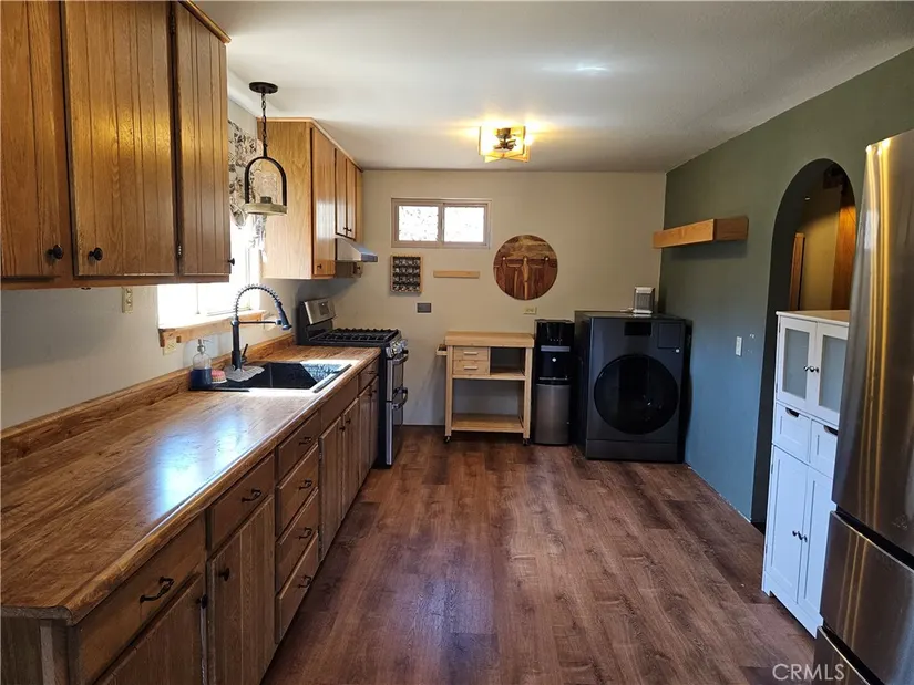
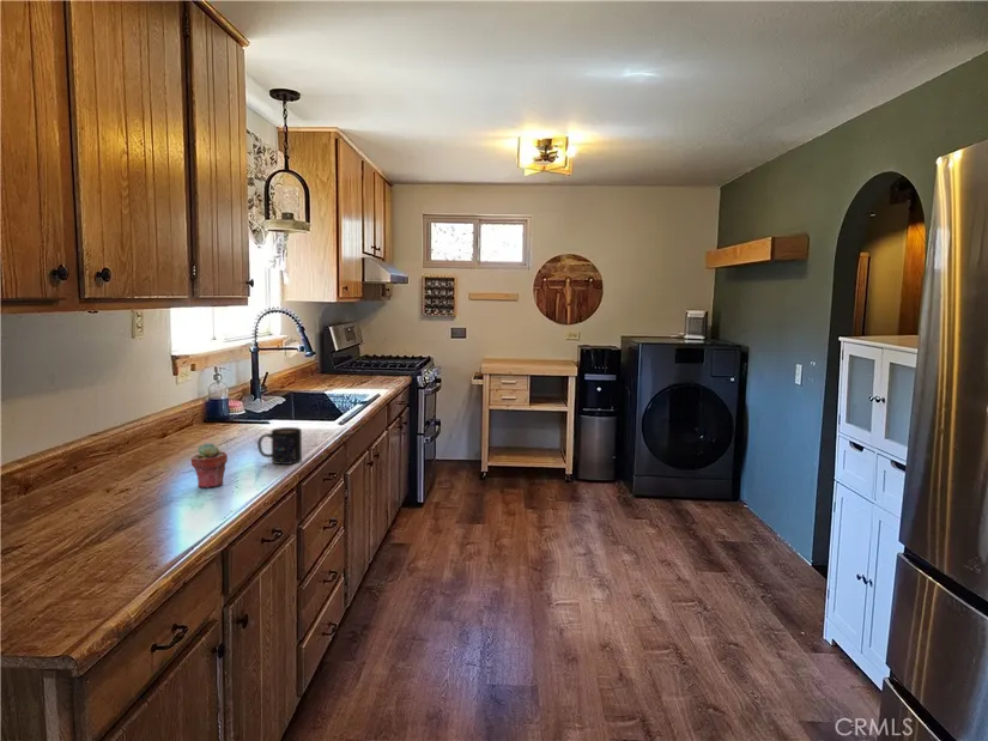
+ potted succulent (210, 463)
+ mug (279, 445)
